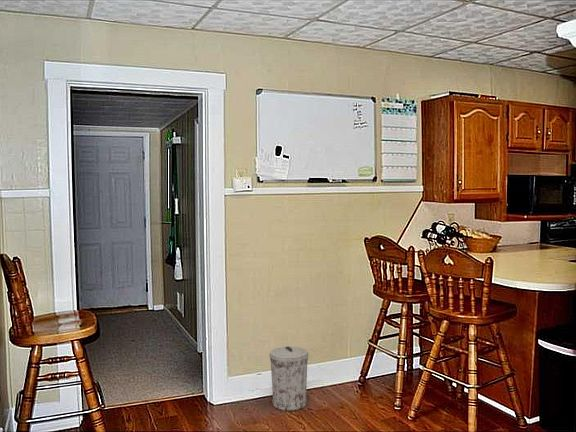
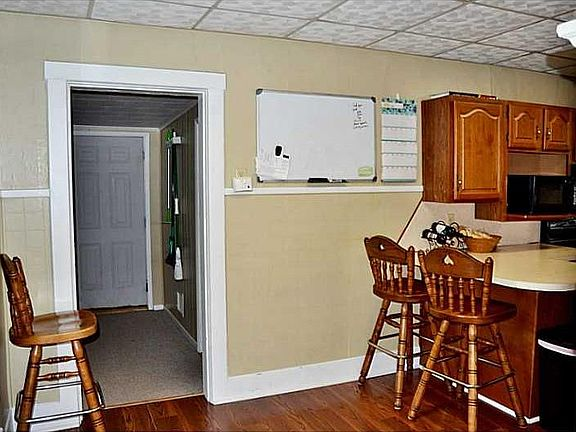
- trash can (289, 376)
